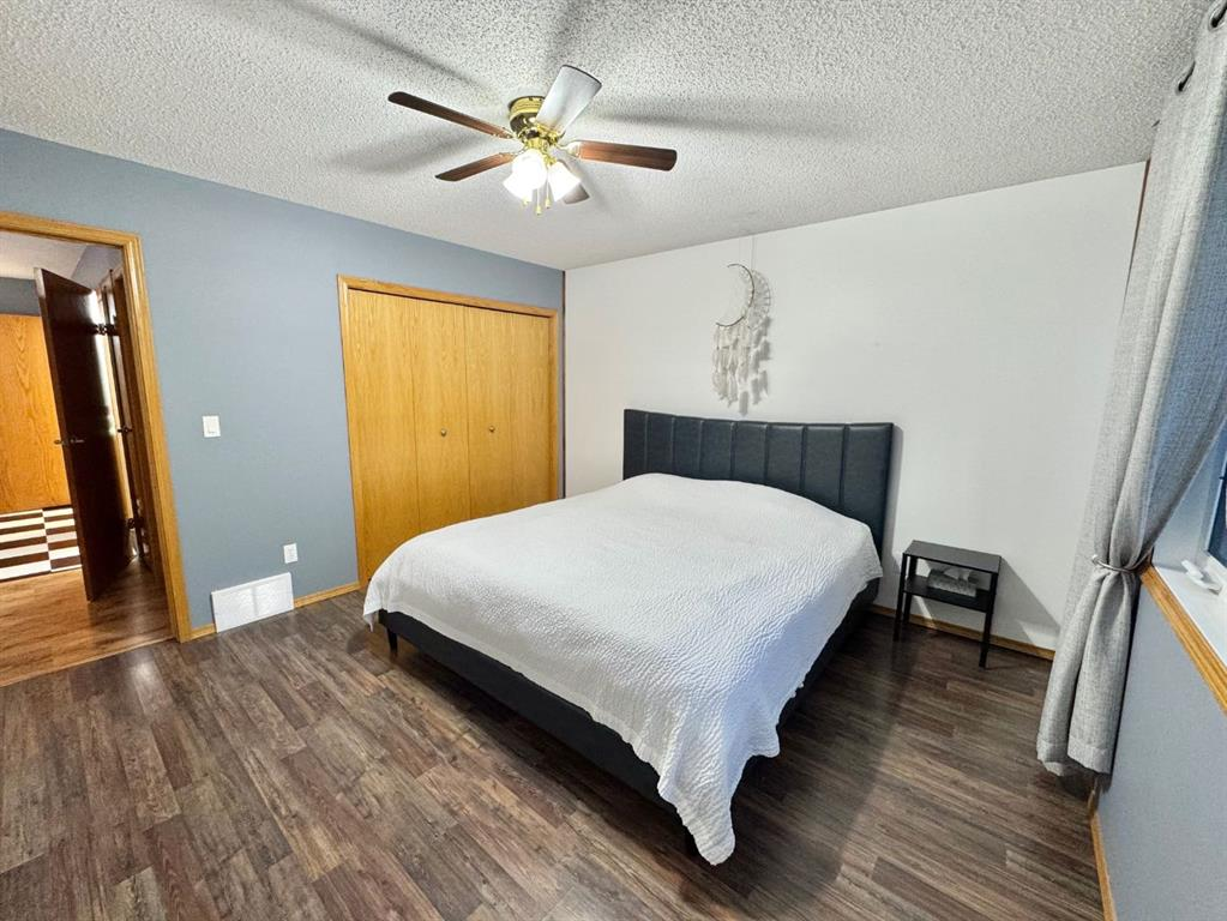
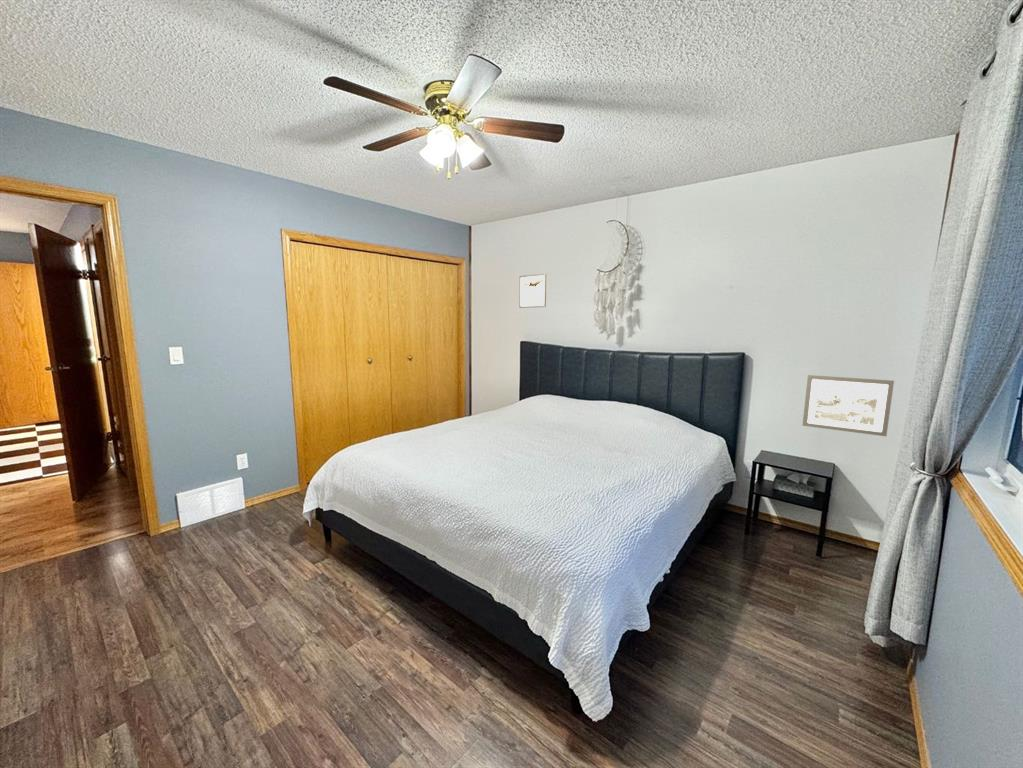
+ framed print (532, 291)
+ picture frame (845, 404)
